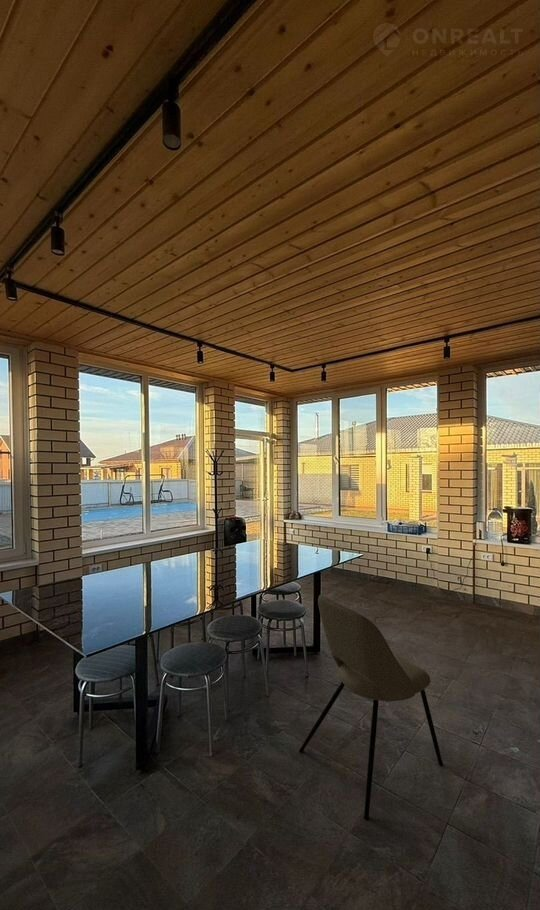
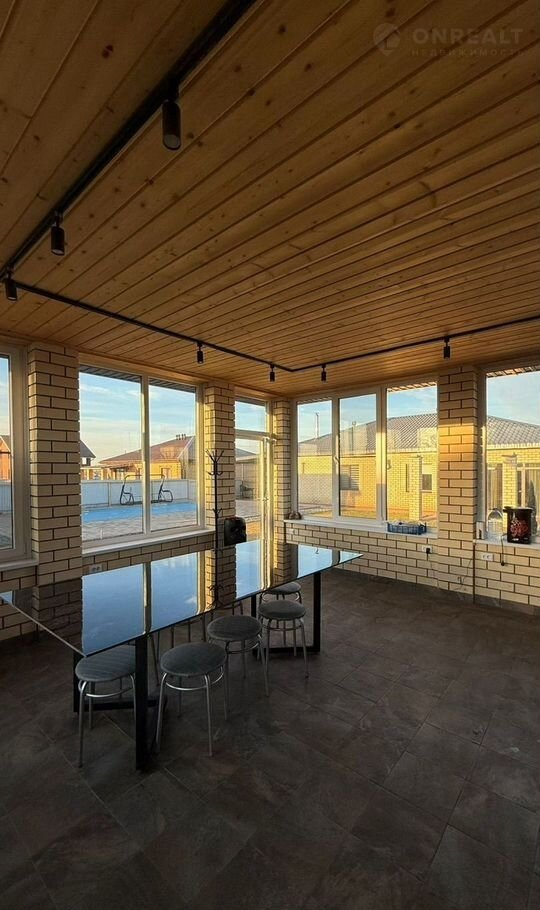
- dining chair (370, 676)
